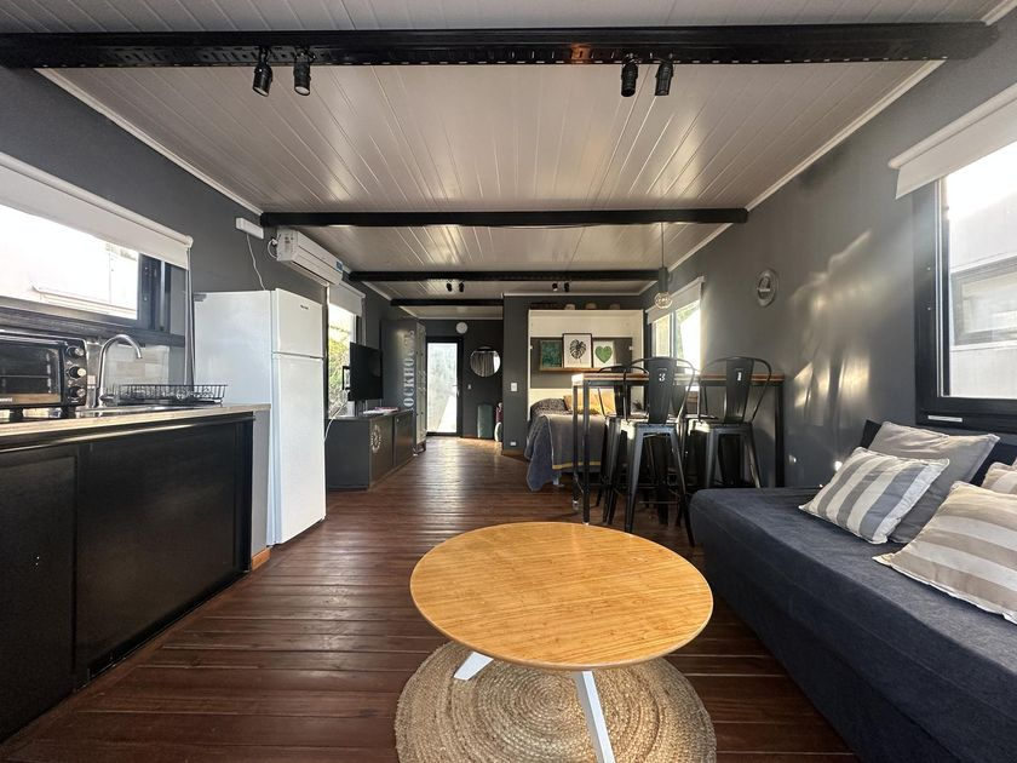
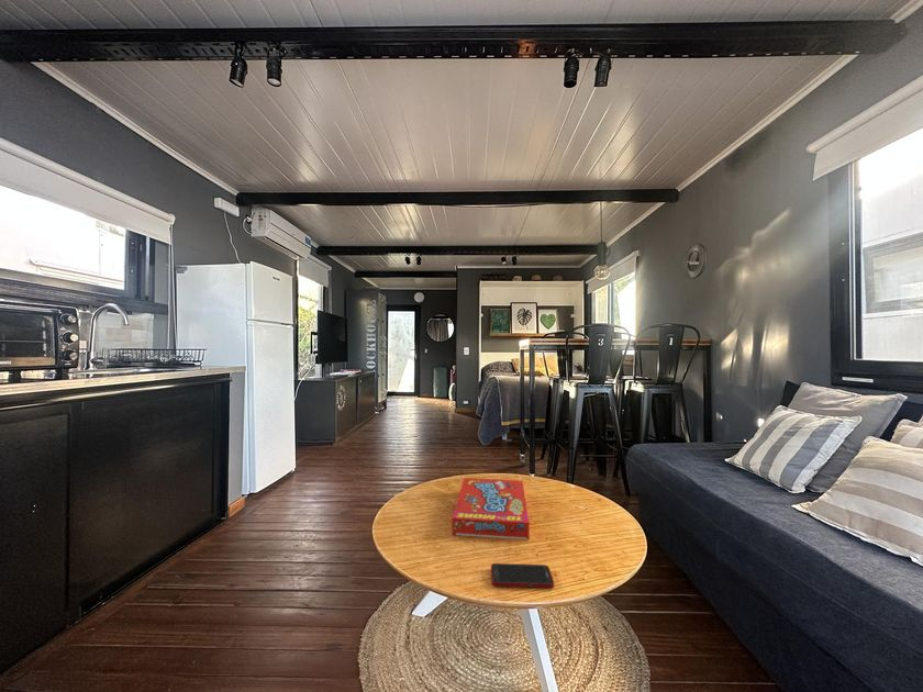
+ cell phone (521, 574)
+ snack box (491, 504)
